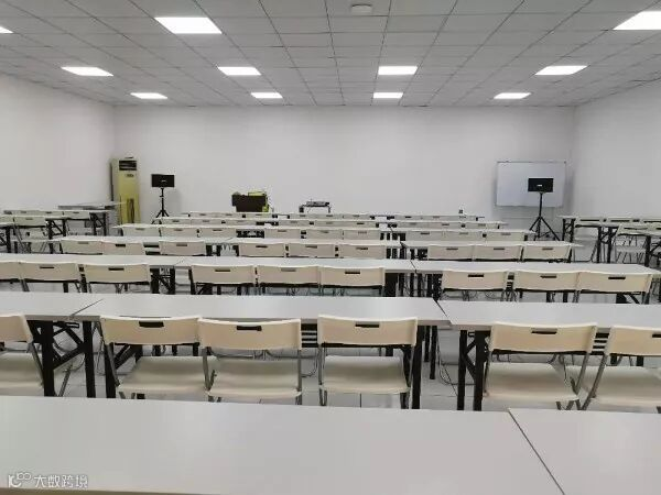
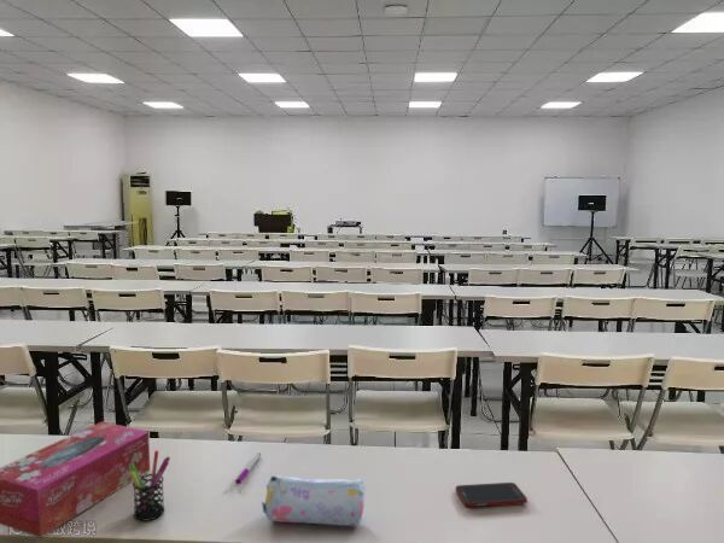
+ pen holder (145, 483)
+ pencil case (315, 498)
+ cell phone (490, 494)
+ tissue box (75, 472)
+ pen (249, 467)
